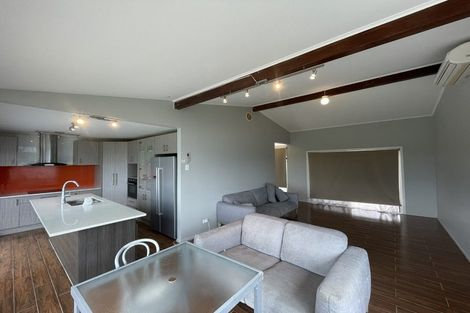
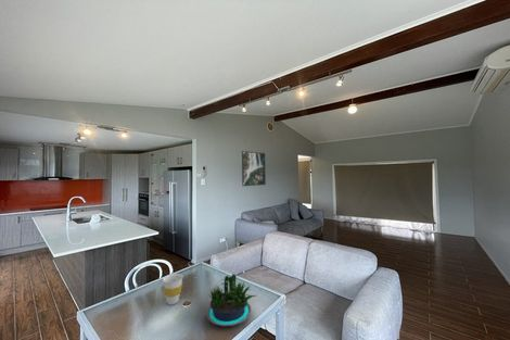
+ potted plant (232, 297)
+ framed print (254, 168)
+ cup (173, 289)
